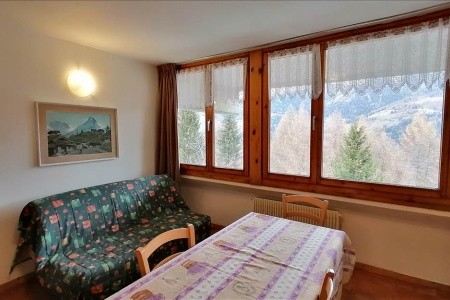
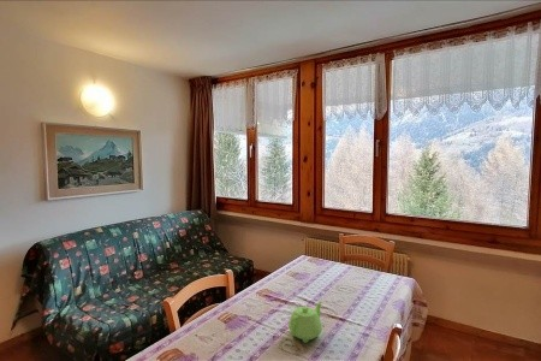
+ teapot (307, 320)
